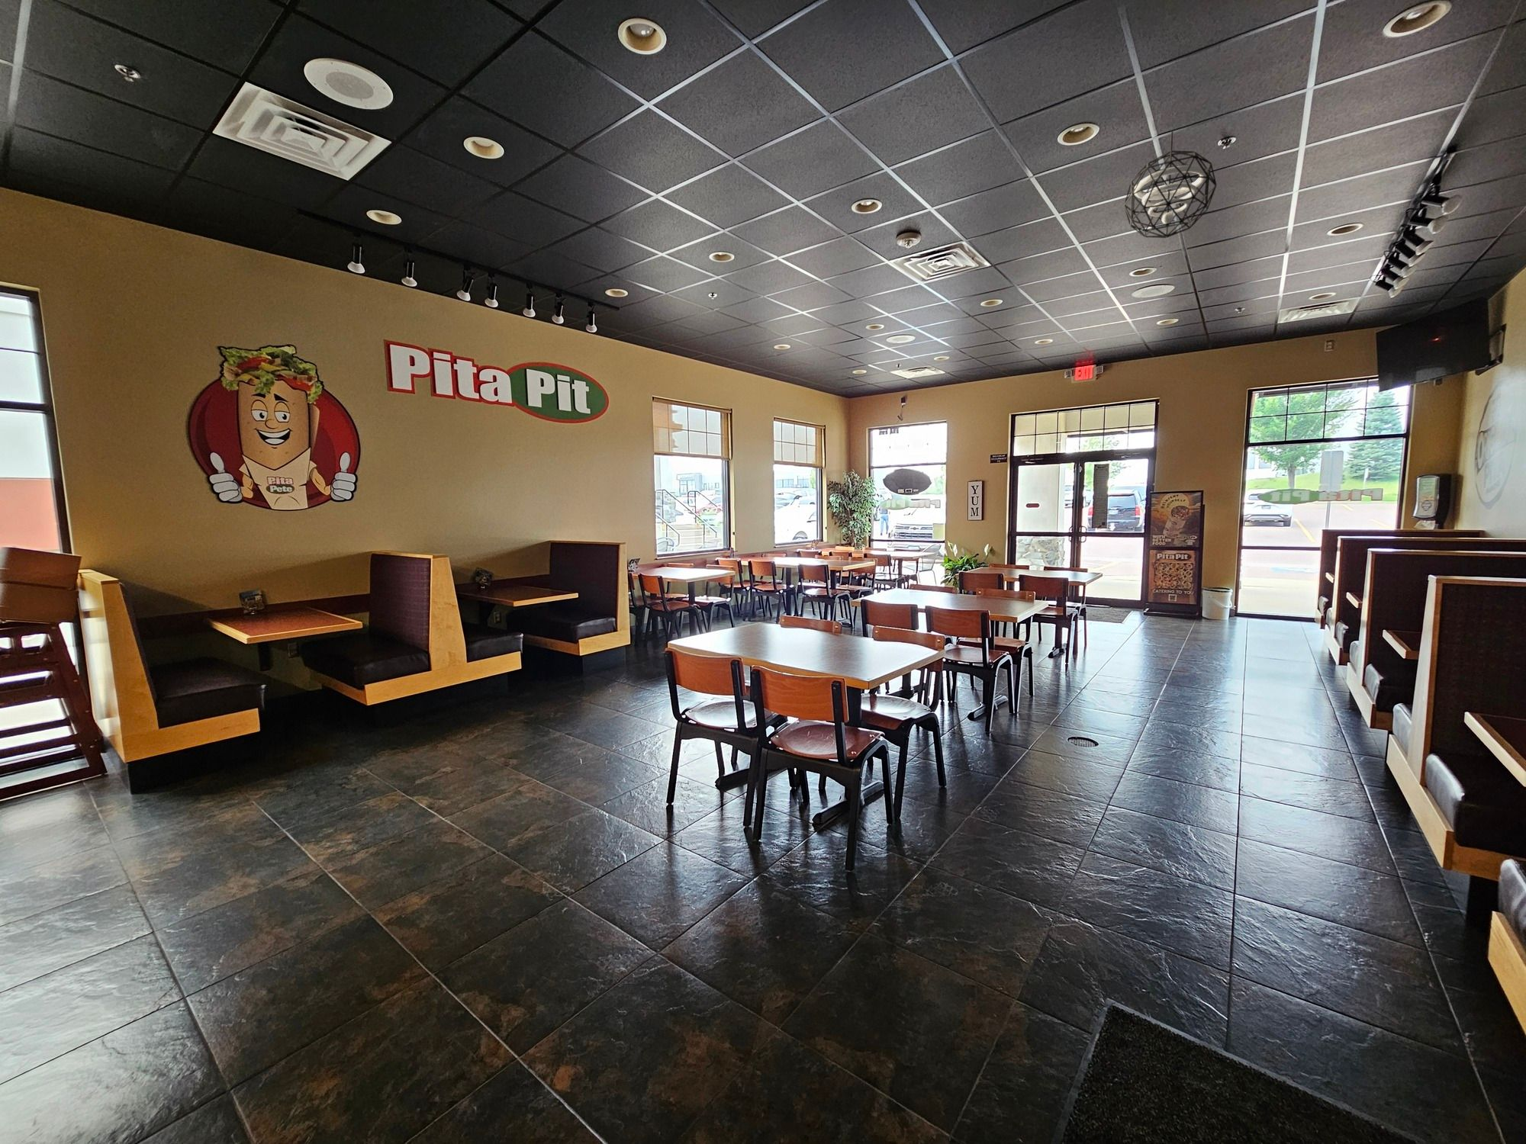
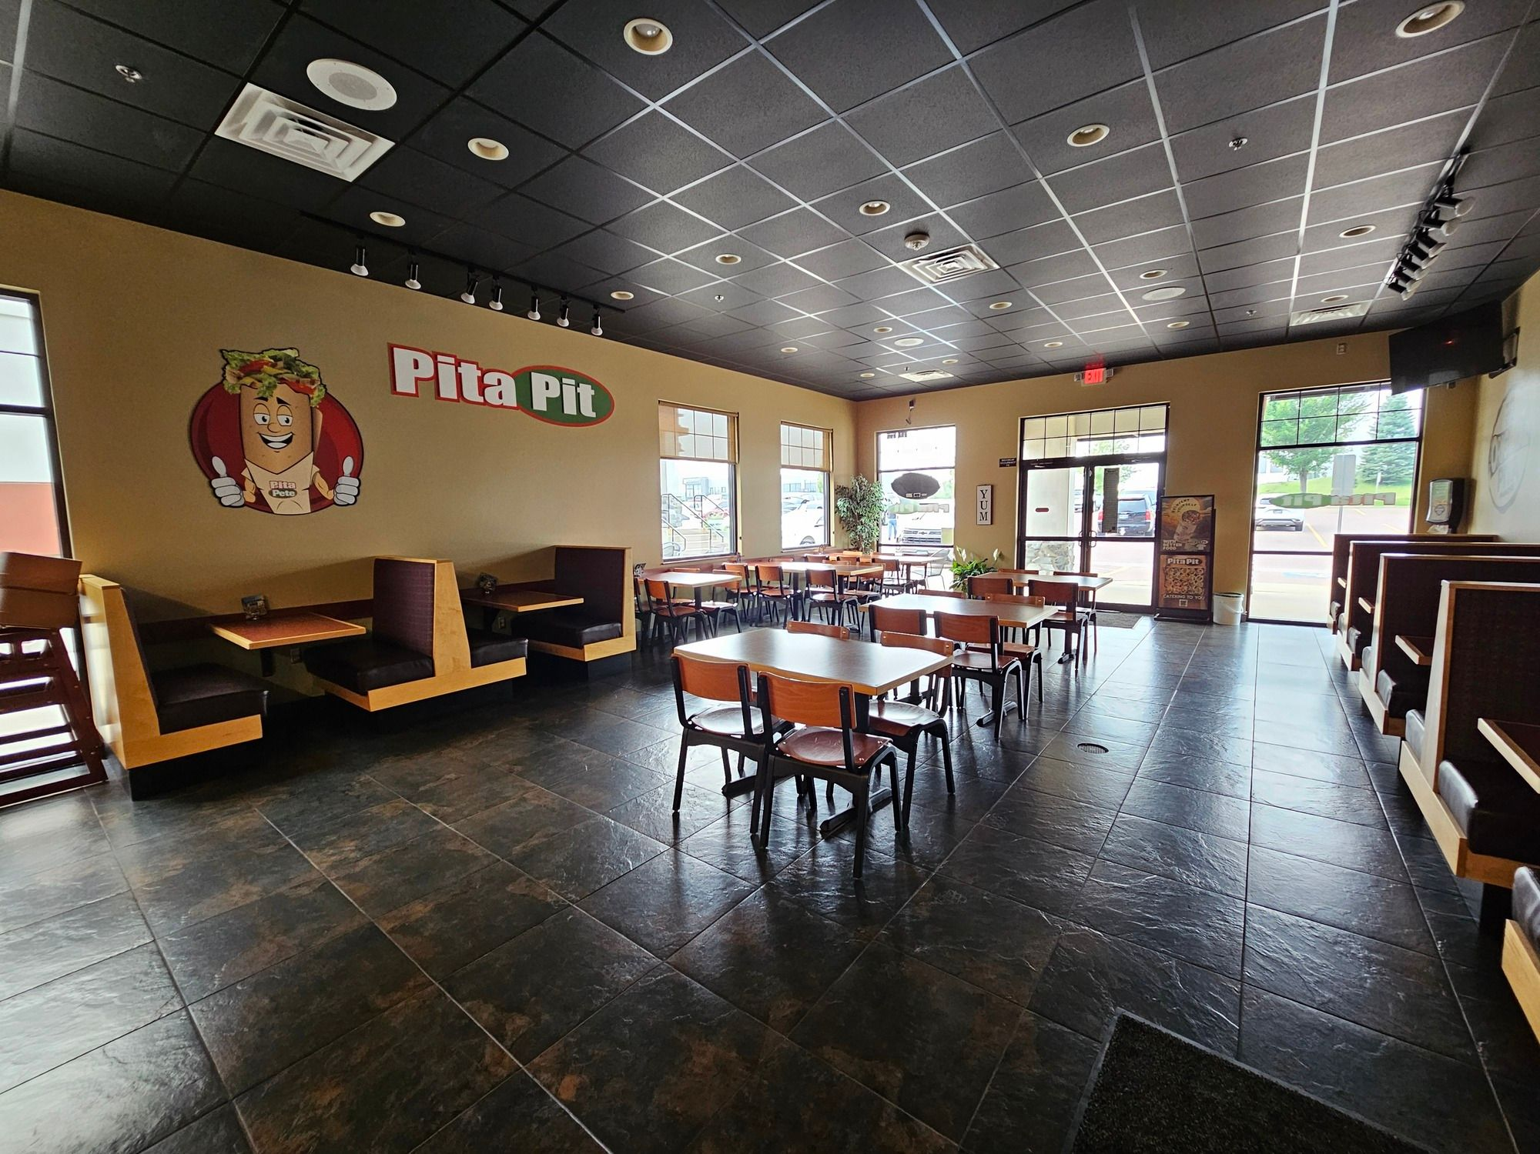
- pendant light (1169, 185)
